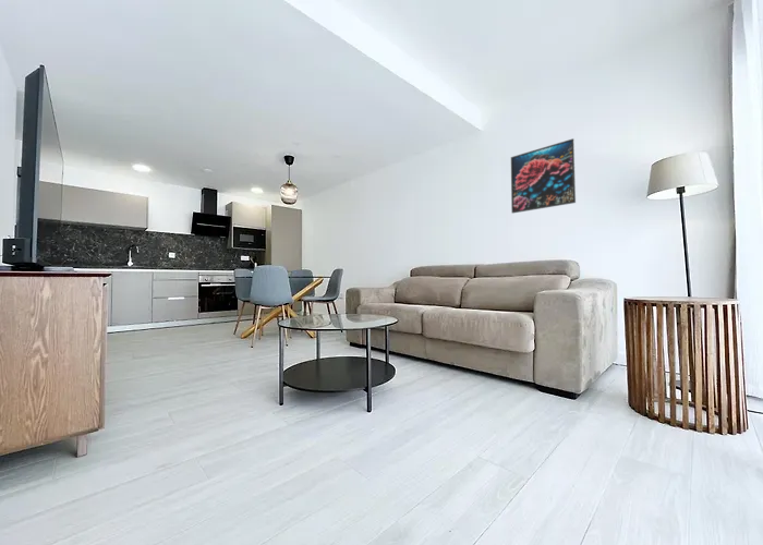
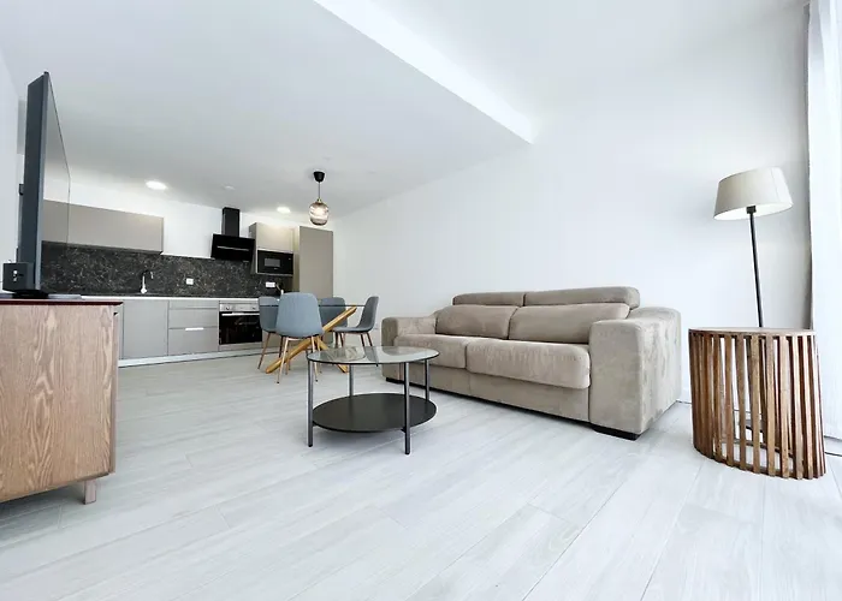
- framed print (541, 178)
